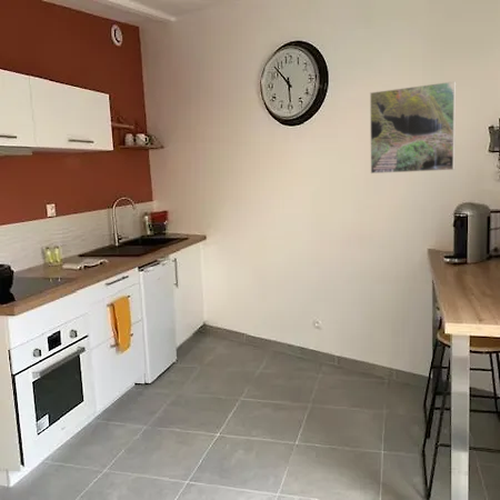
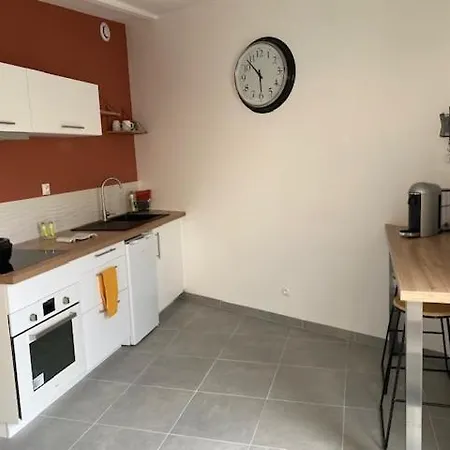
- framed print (410, 130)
